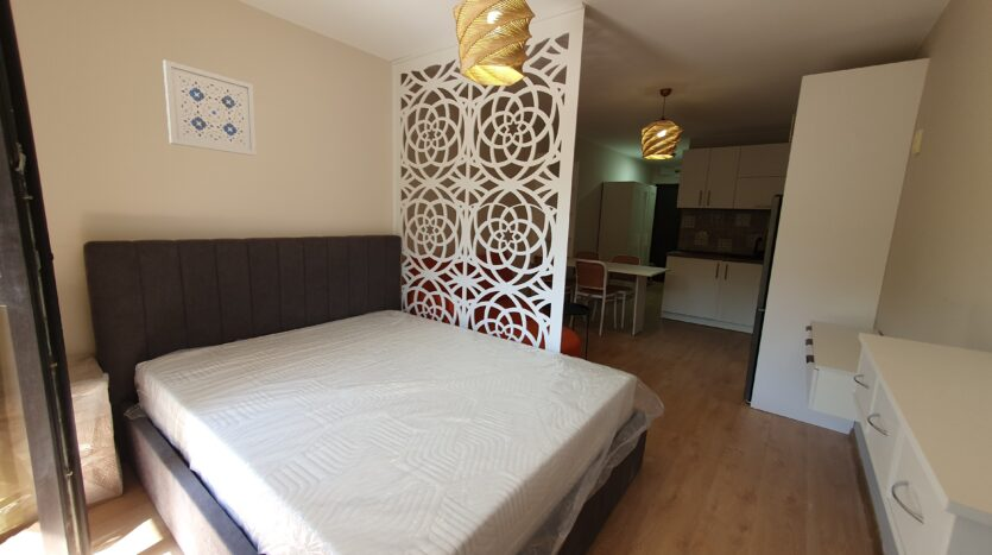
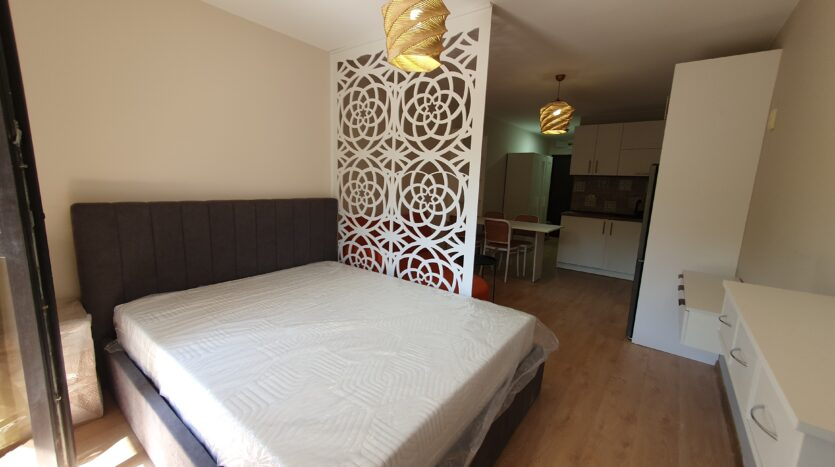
- wall art (213, 112)
